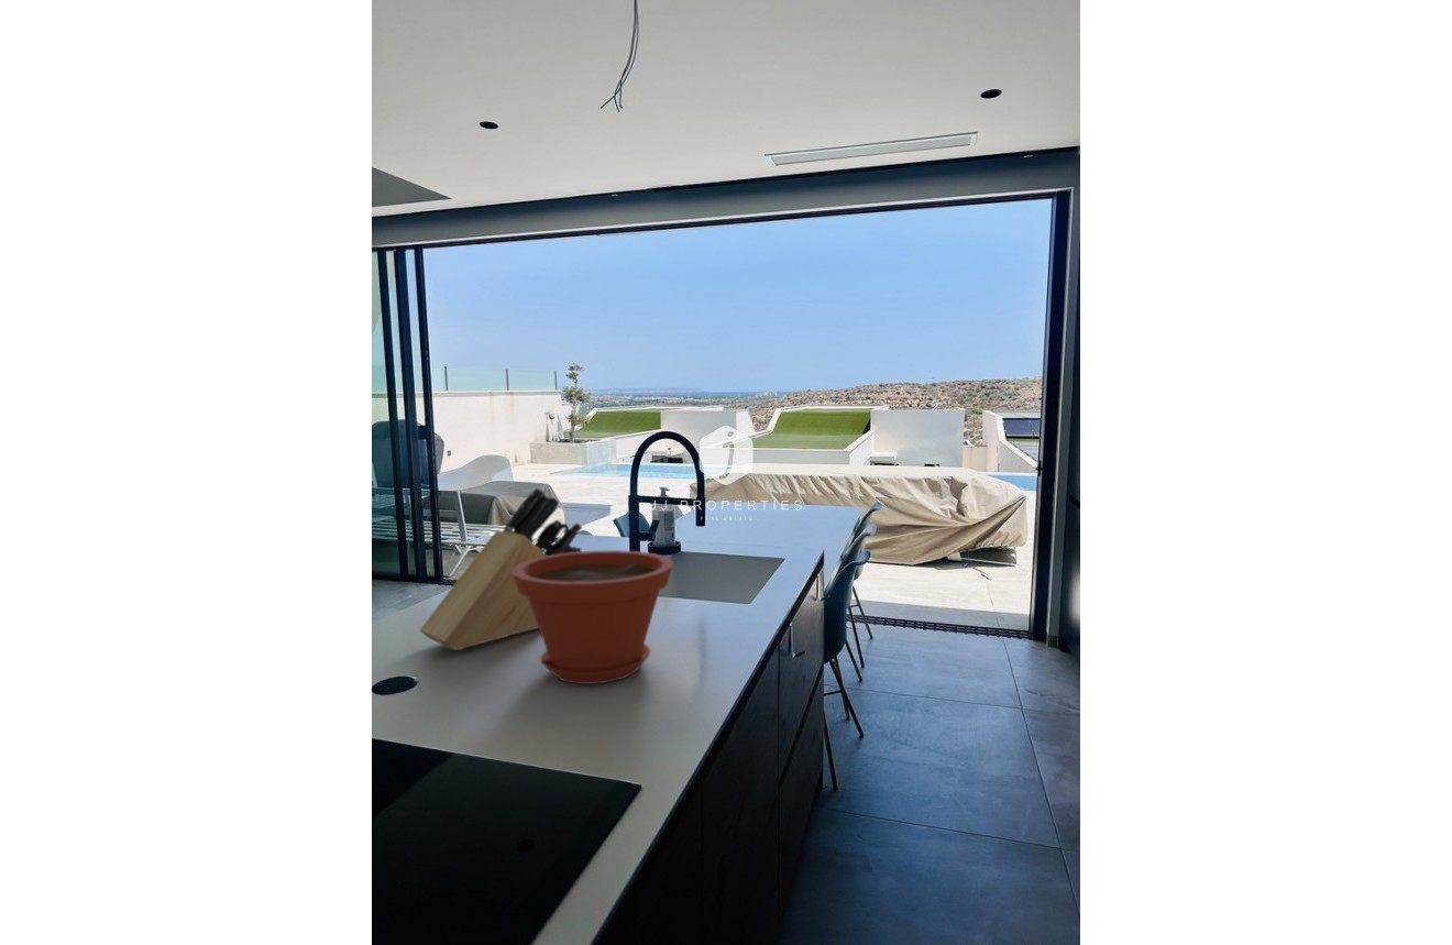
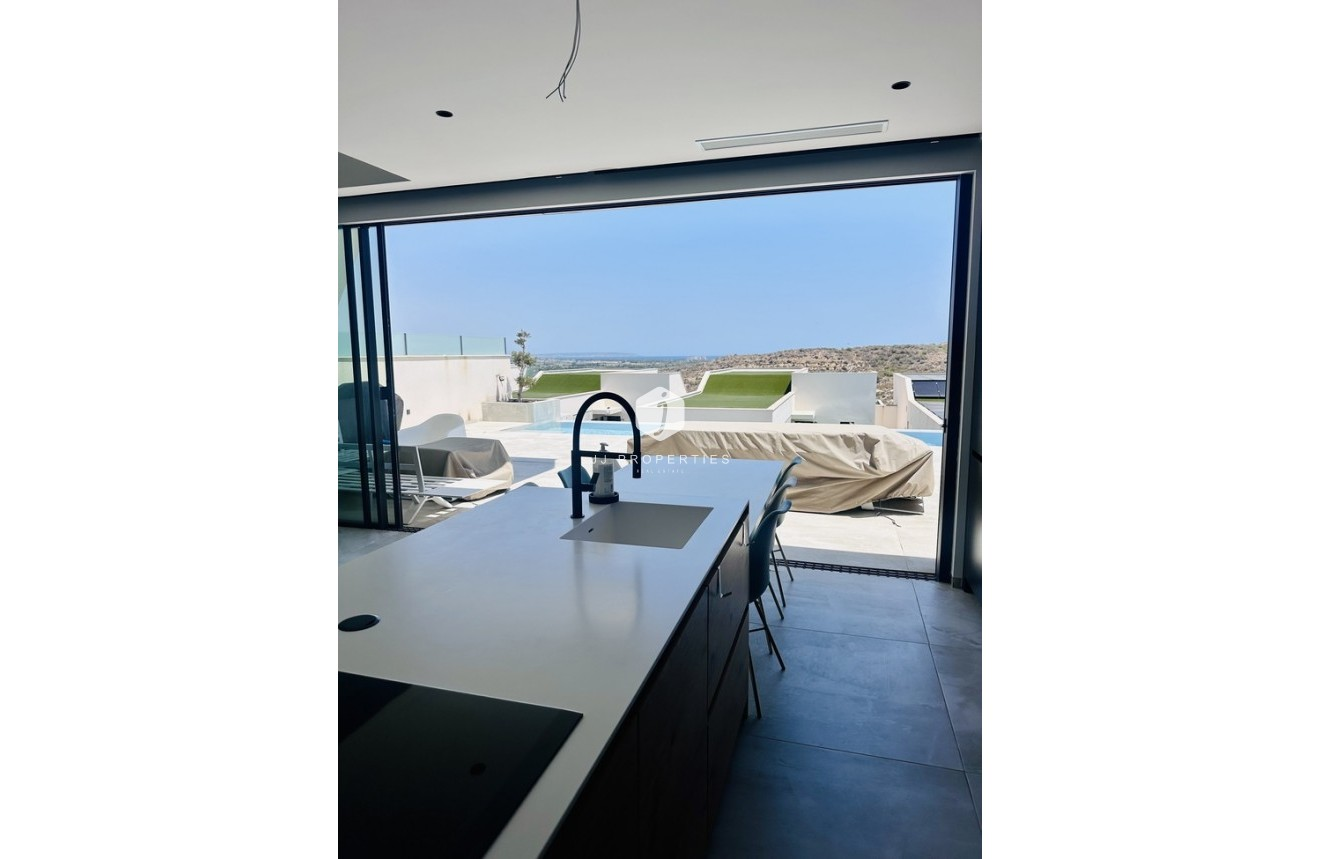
- plant pot (595, 617)
- knife block (506, 561)
